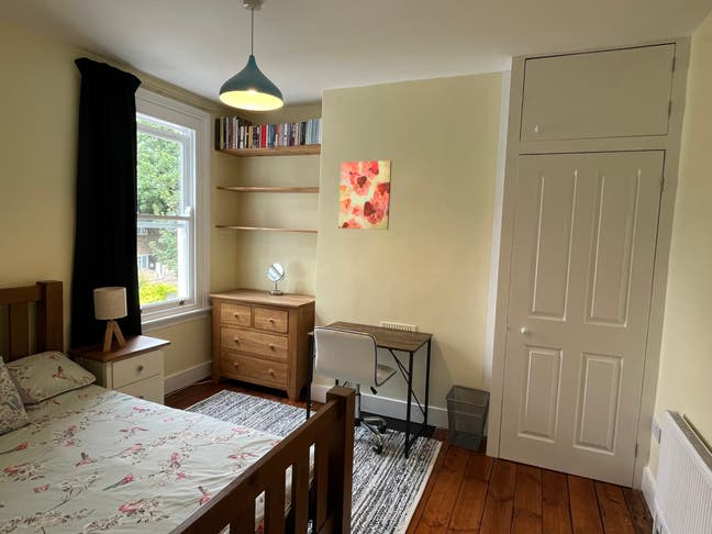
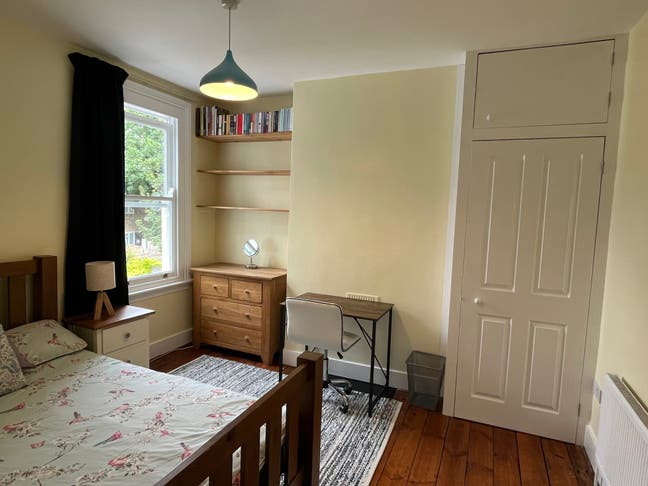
- wall art (364, 194)
